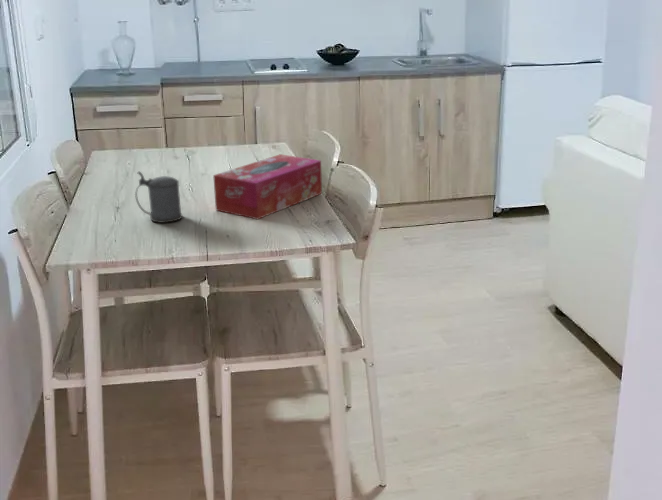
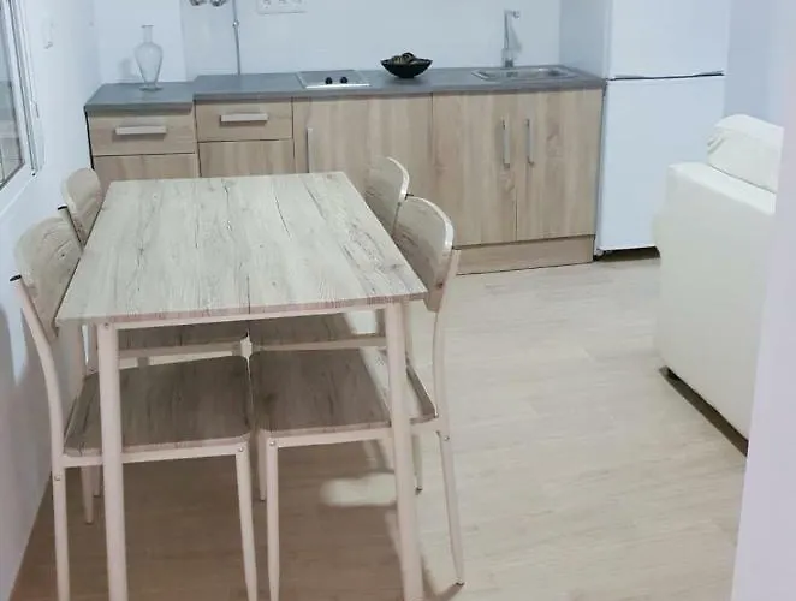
- tissue box (269, 184)
- beer stein (158, 194)
